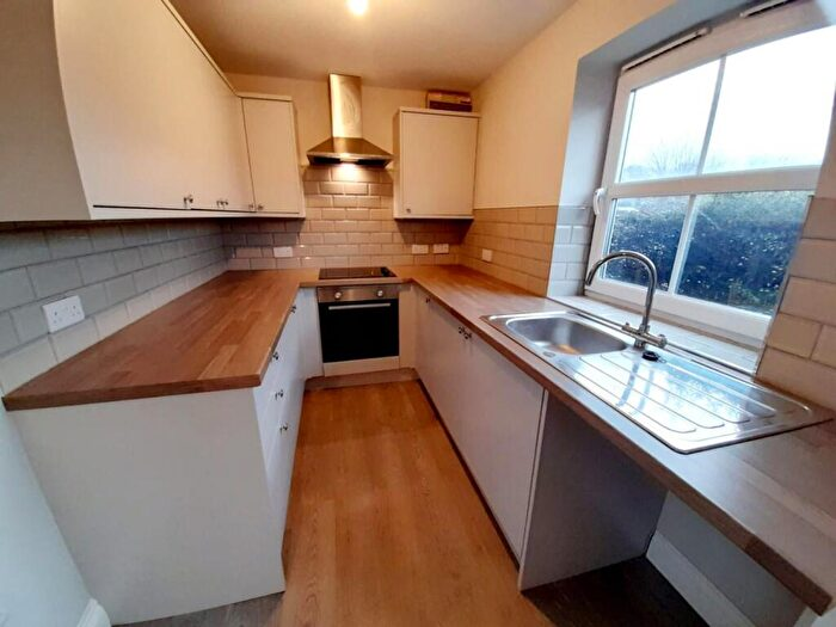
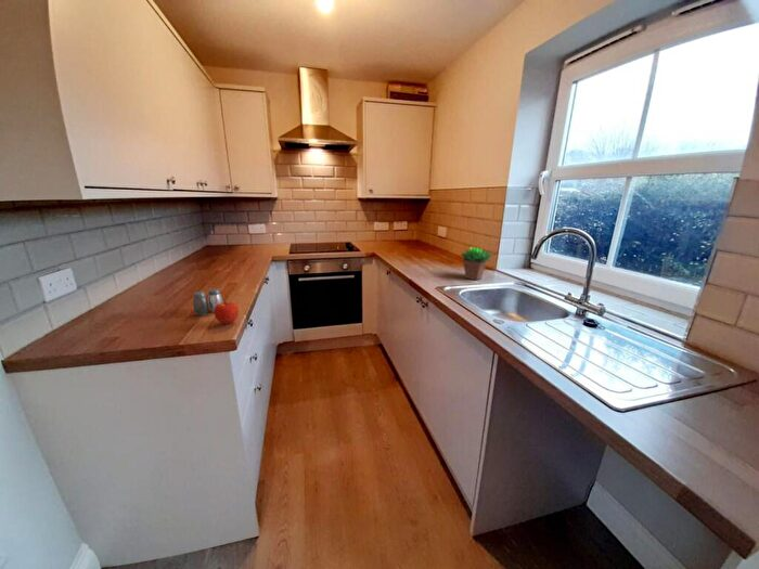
+ salt and pepper shaker (207, 301)
+ fruit (227, 312)
+ succulent plant (476, 262)
